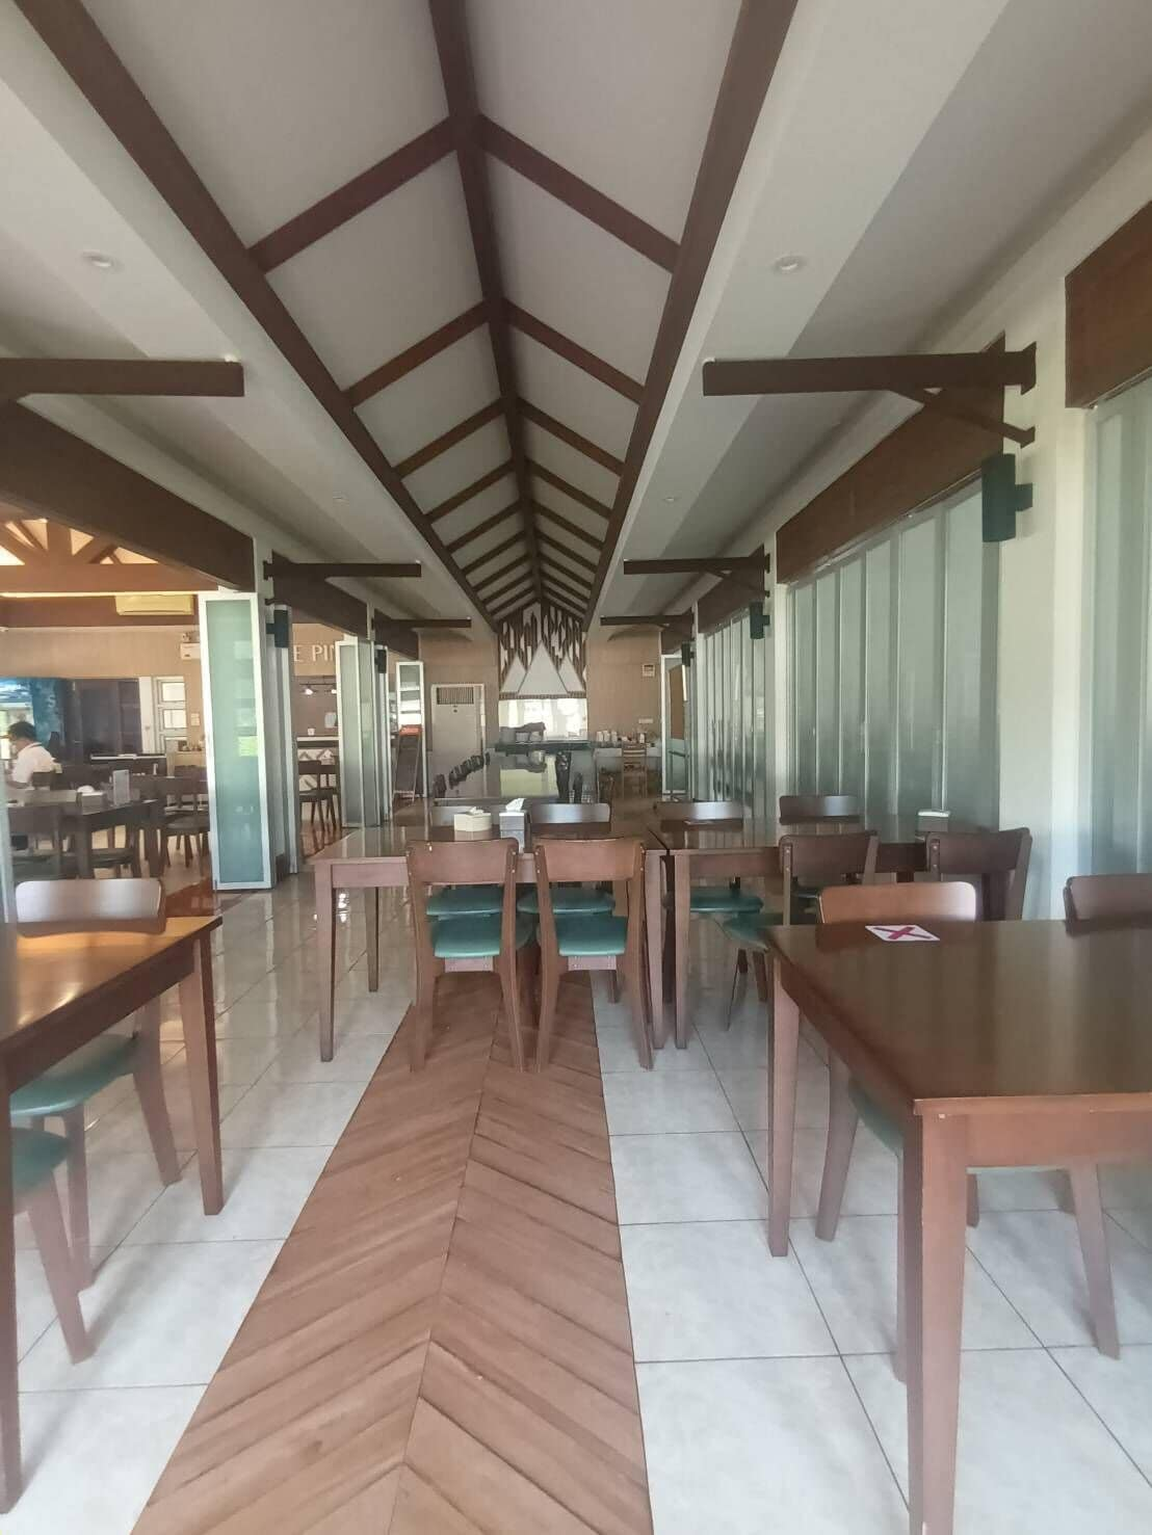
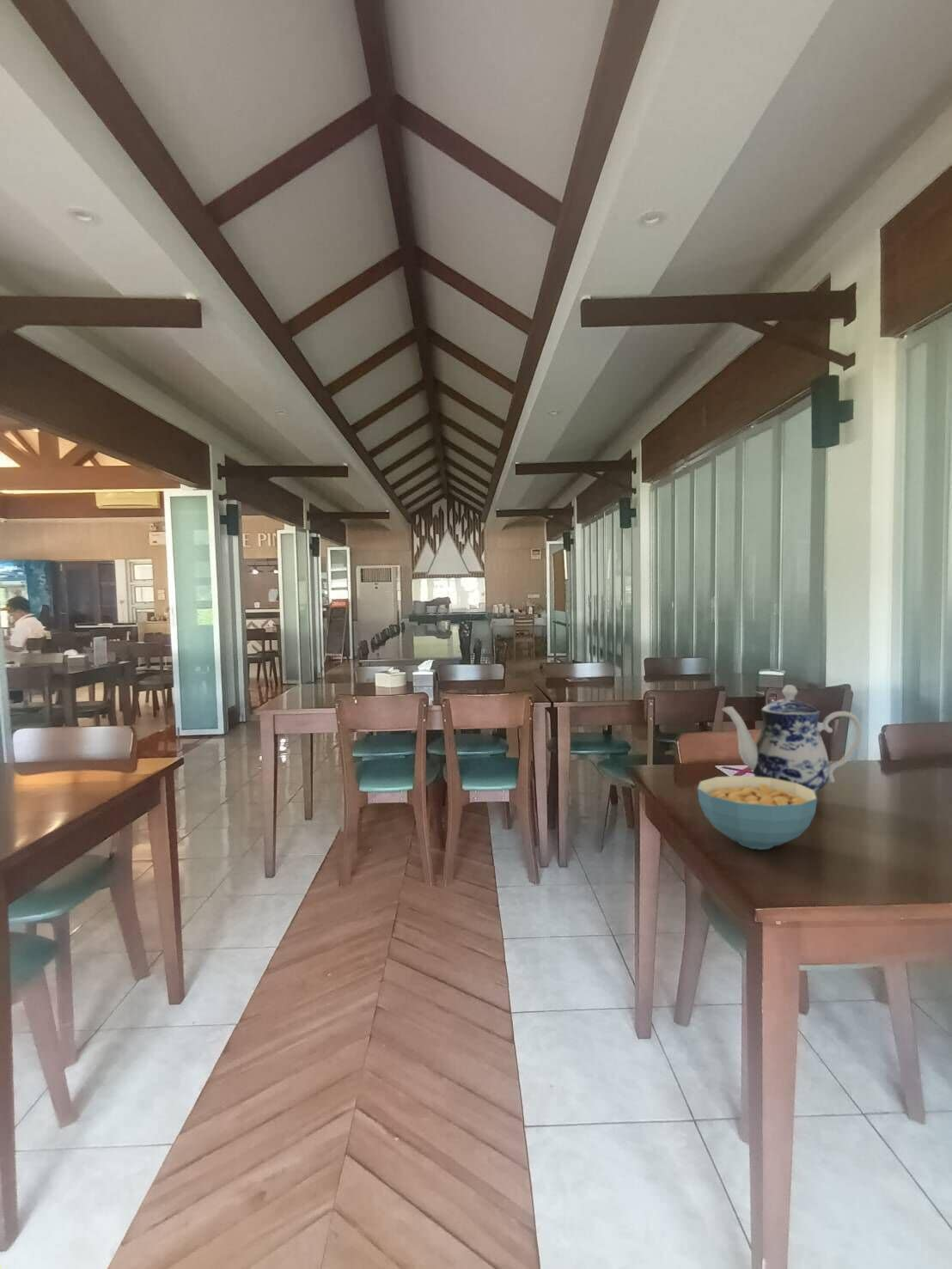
+ teapot (790, 742)
+ cereal bowl (755, 816)
